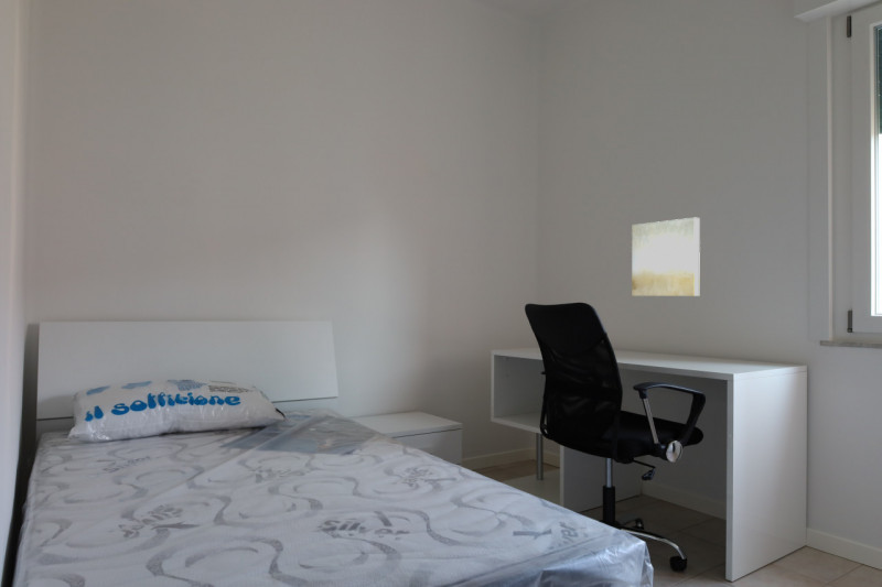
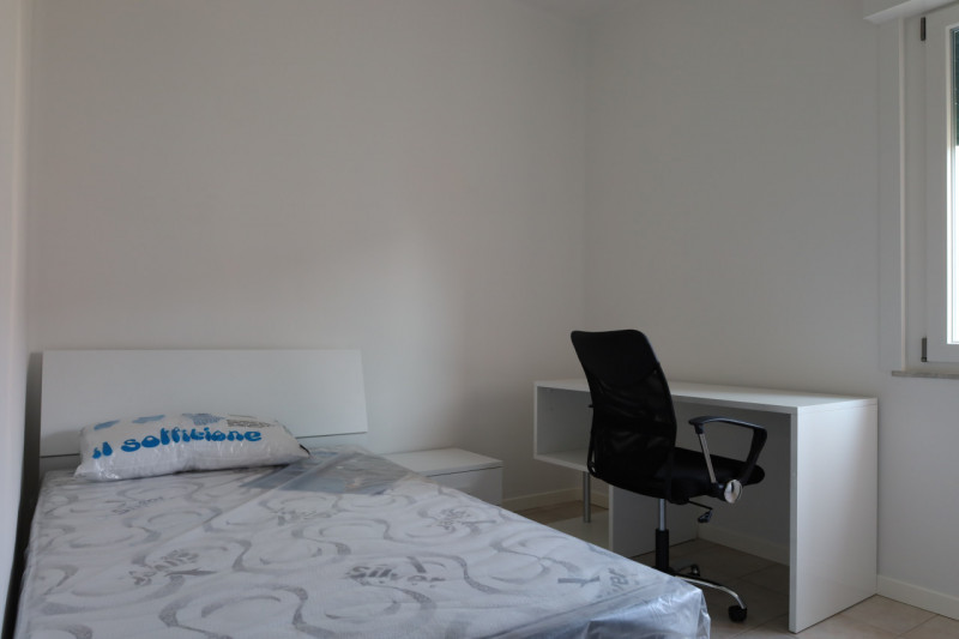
- wall art (664, 258)
